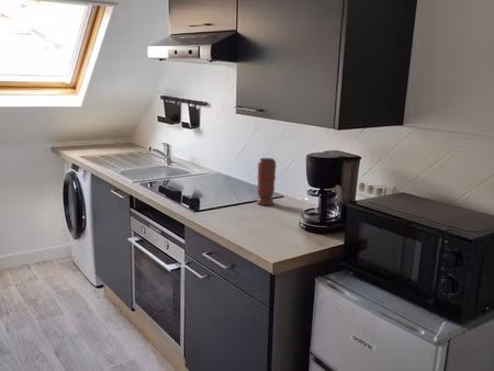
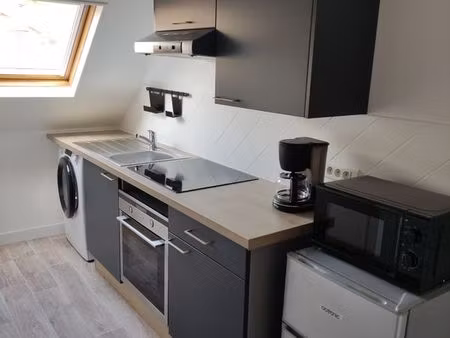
- spice grinder (266, 180)
